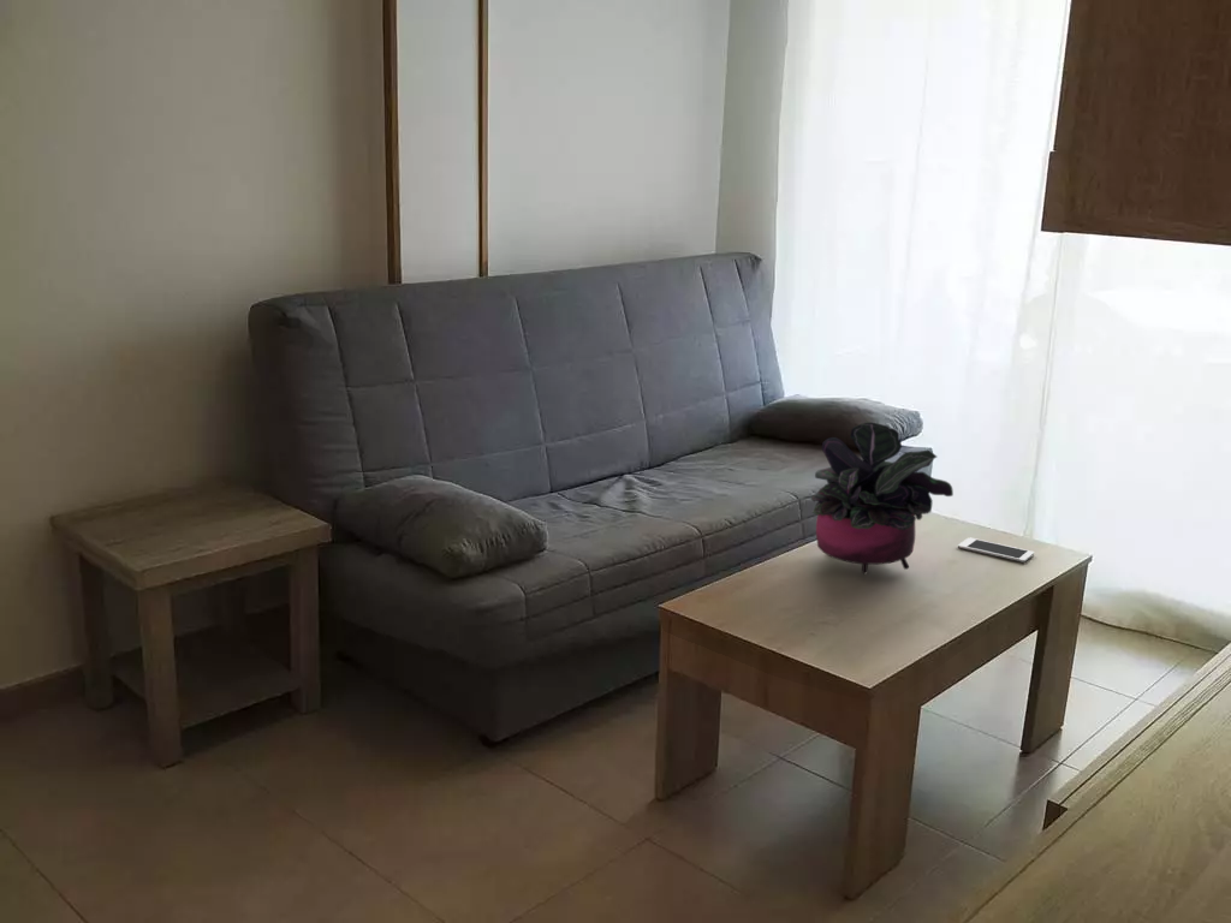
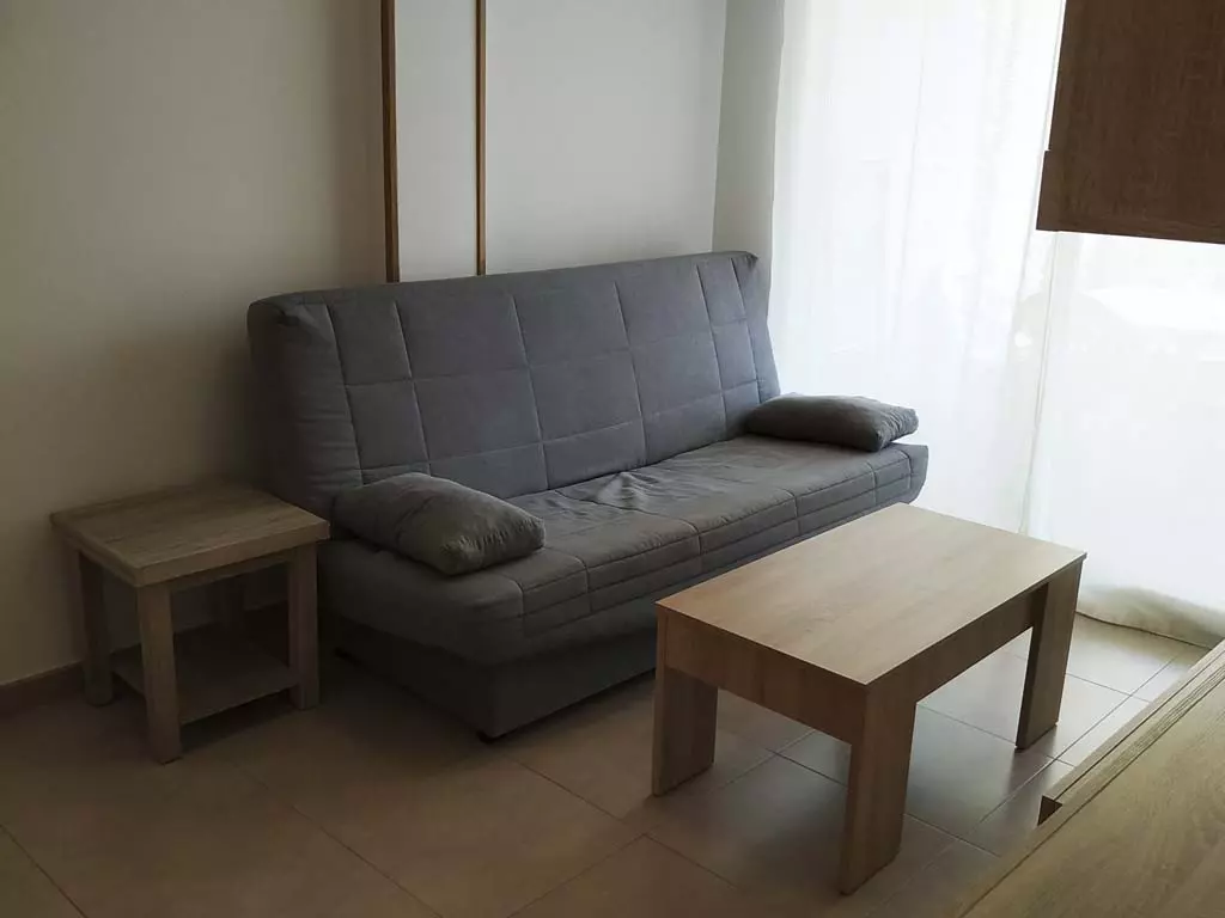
- cell phone (995, 549)
- potted plant (872, 492)
